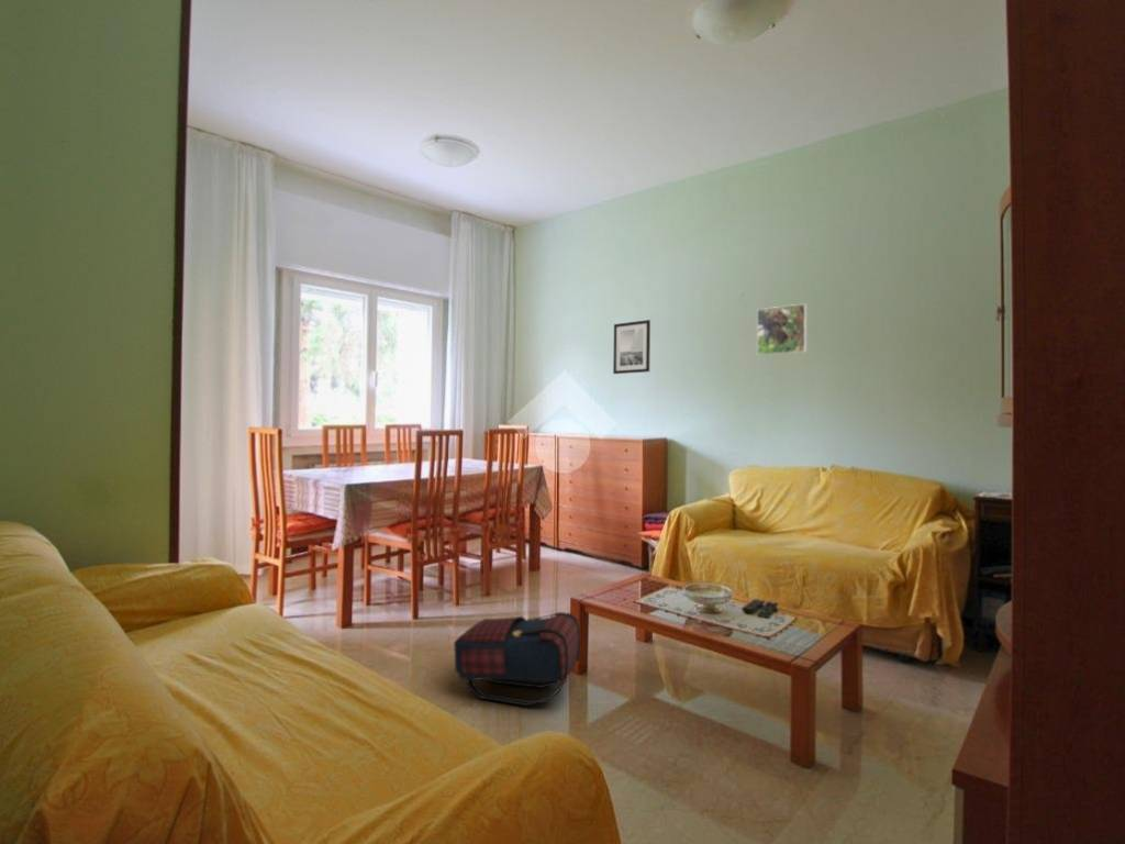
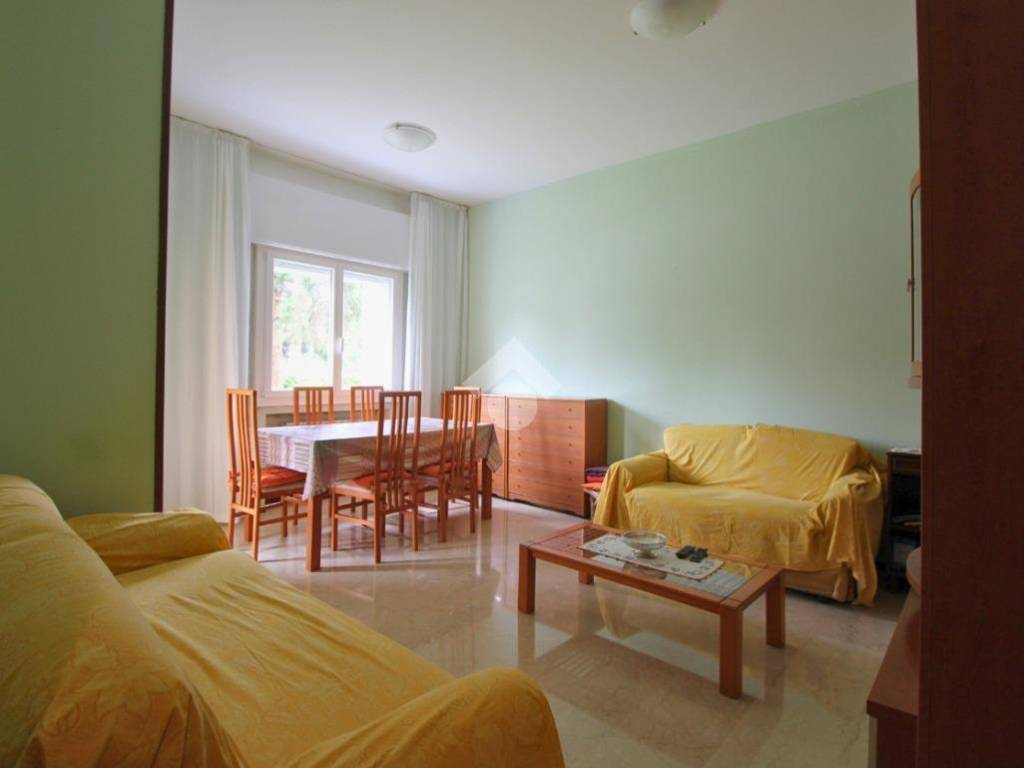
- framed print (781, 330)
- satchel (519, 653)
- wall art (631, 347)
